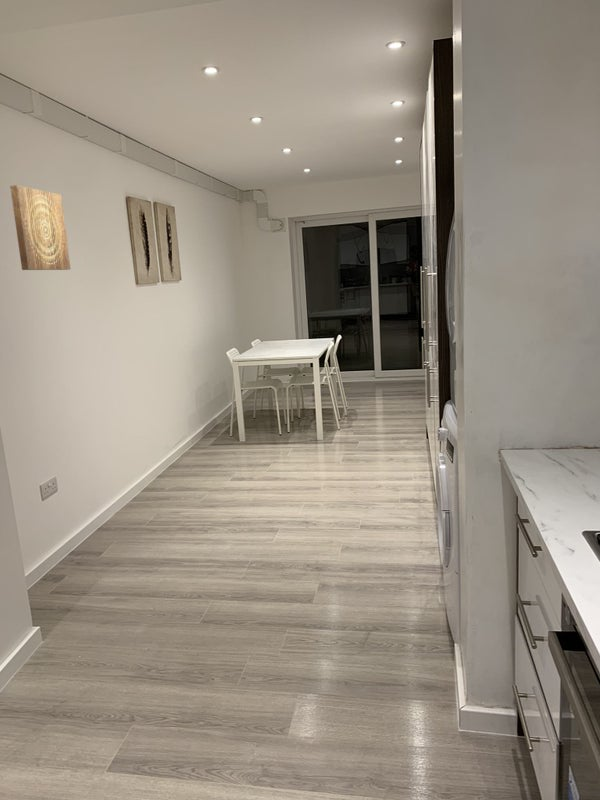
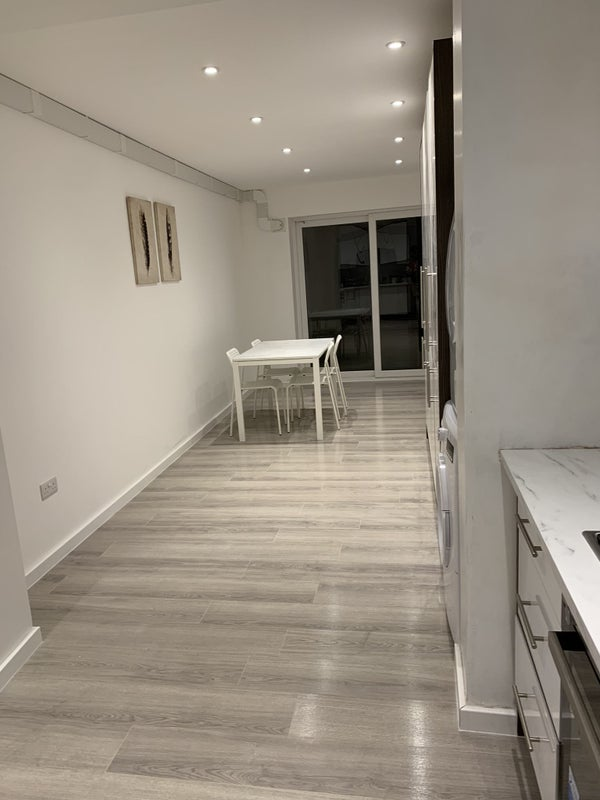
- wall art (42, 230)
